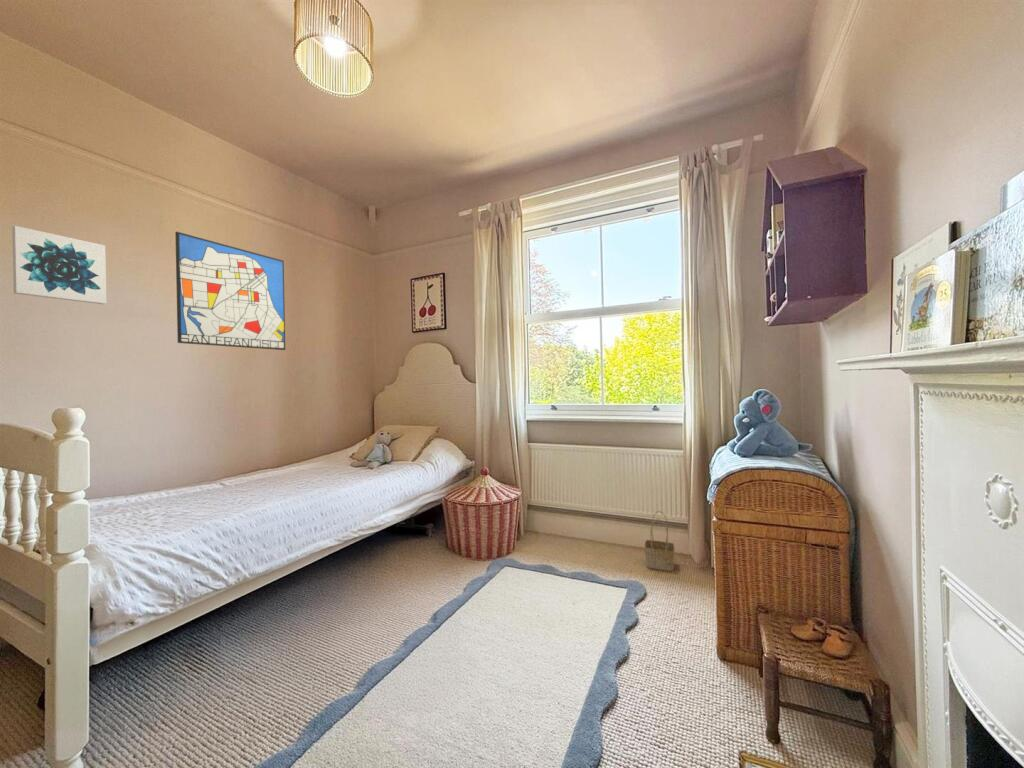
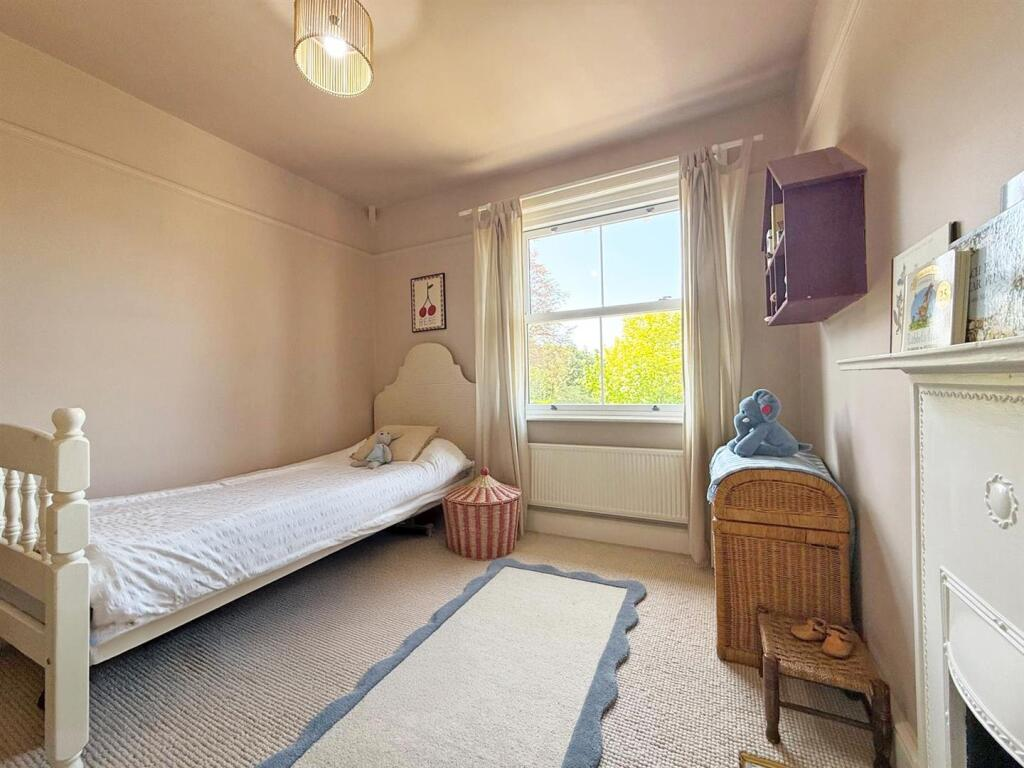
- basket (659, 541)
- wall art (62, 267)
- wall art (236, 297)
